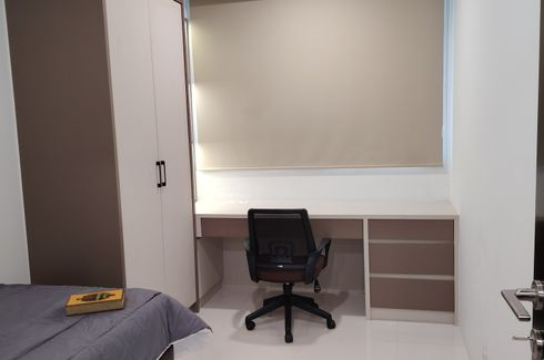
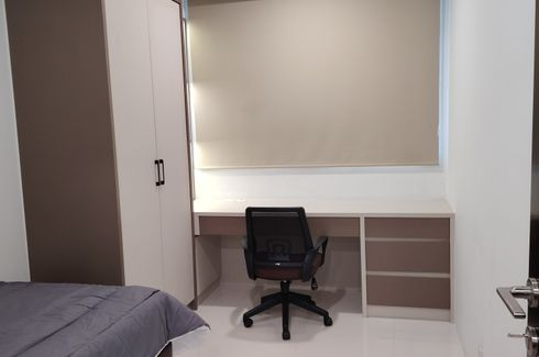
- hardback book (97, 300)
